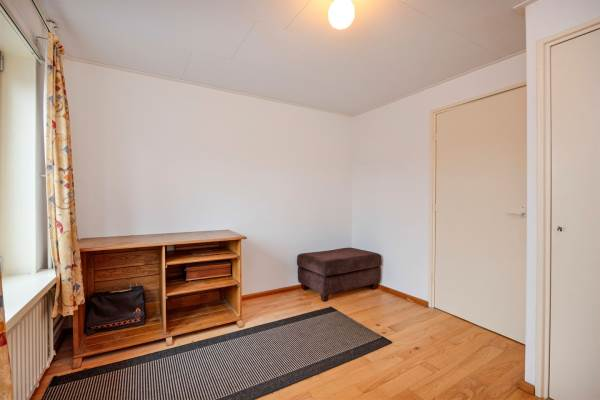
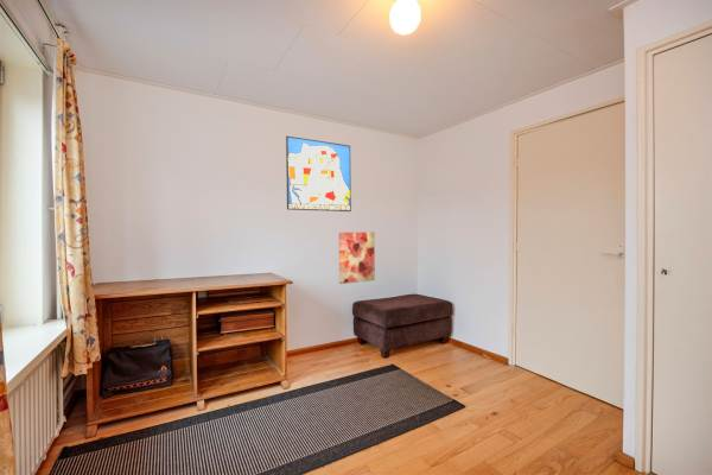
+ wall art (319, 176)
+ wall art (357, 256)
